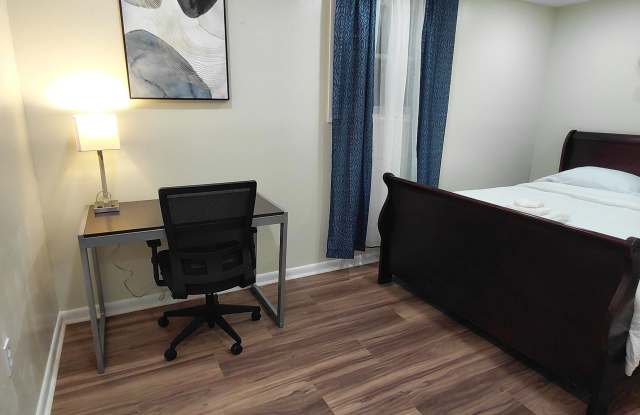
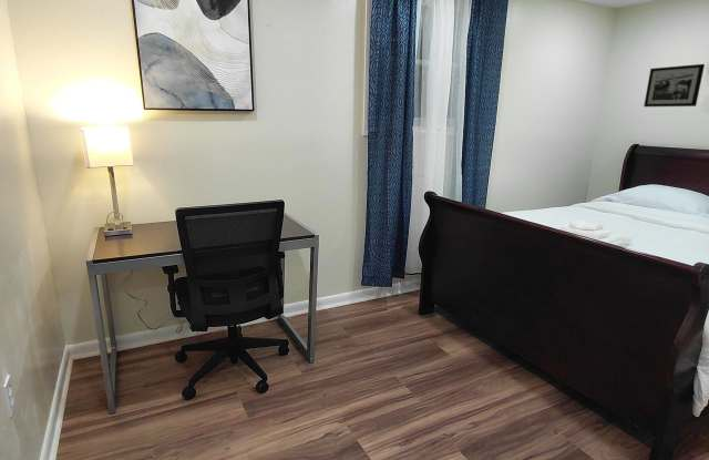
+ picture frame (672, 86)
